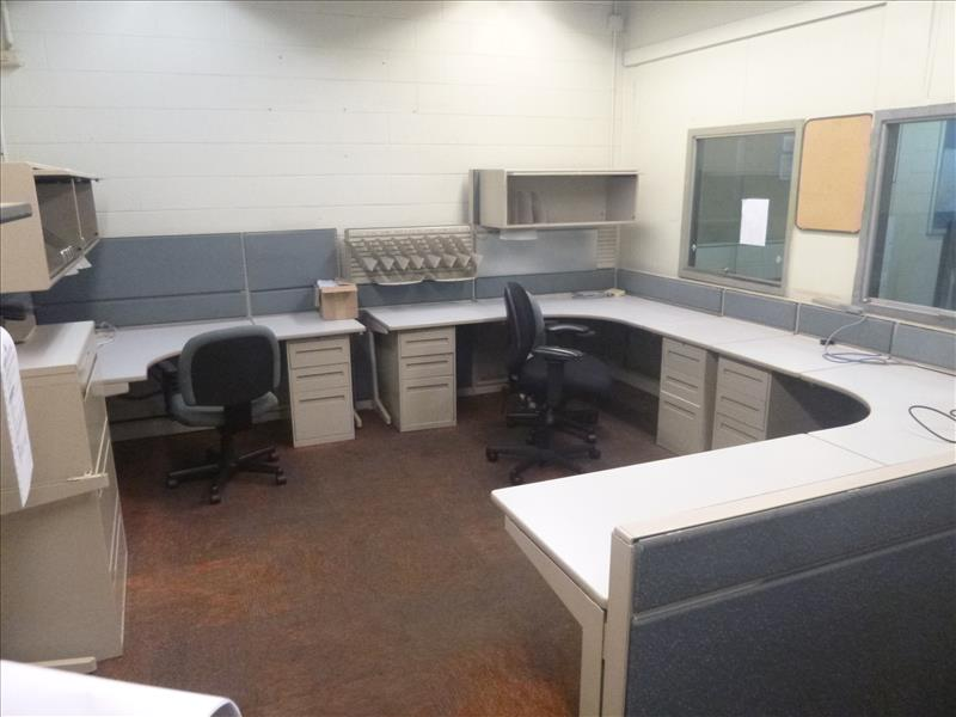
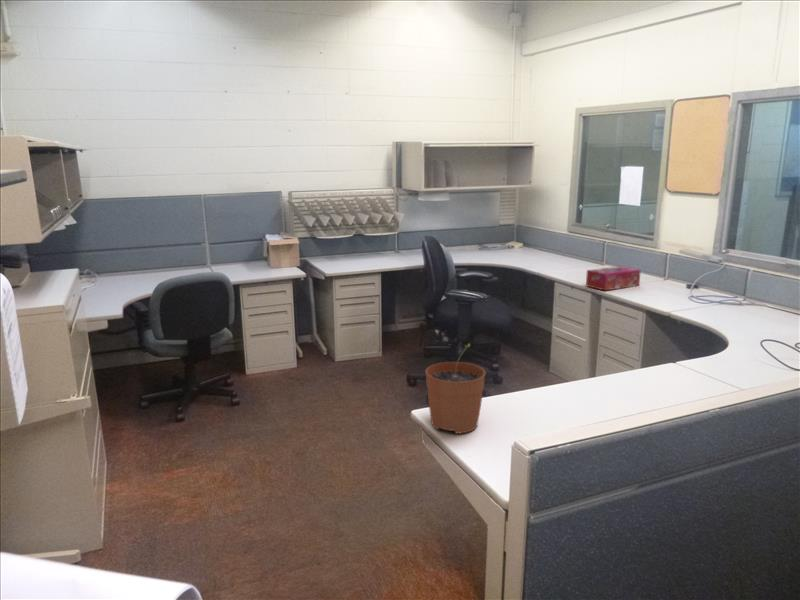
+ tissue box (613, 278)
+ plant pot (455, 384)
